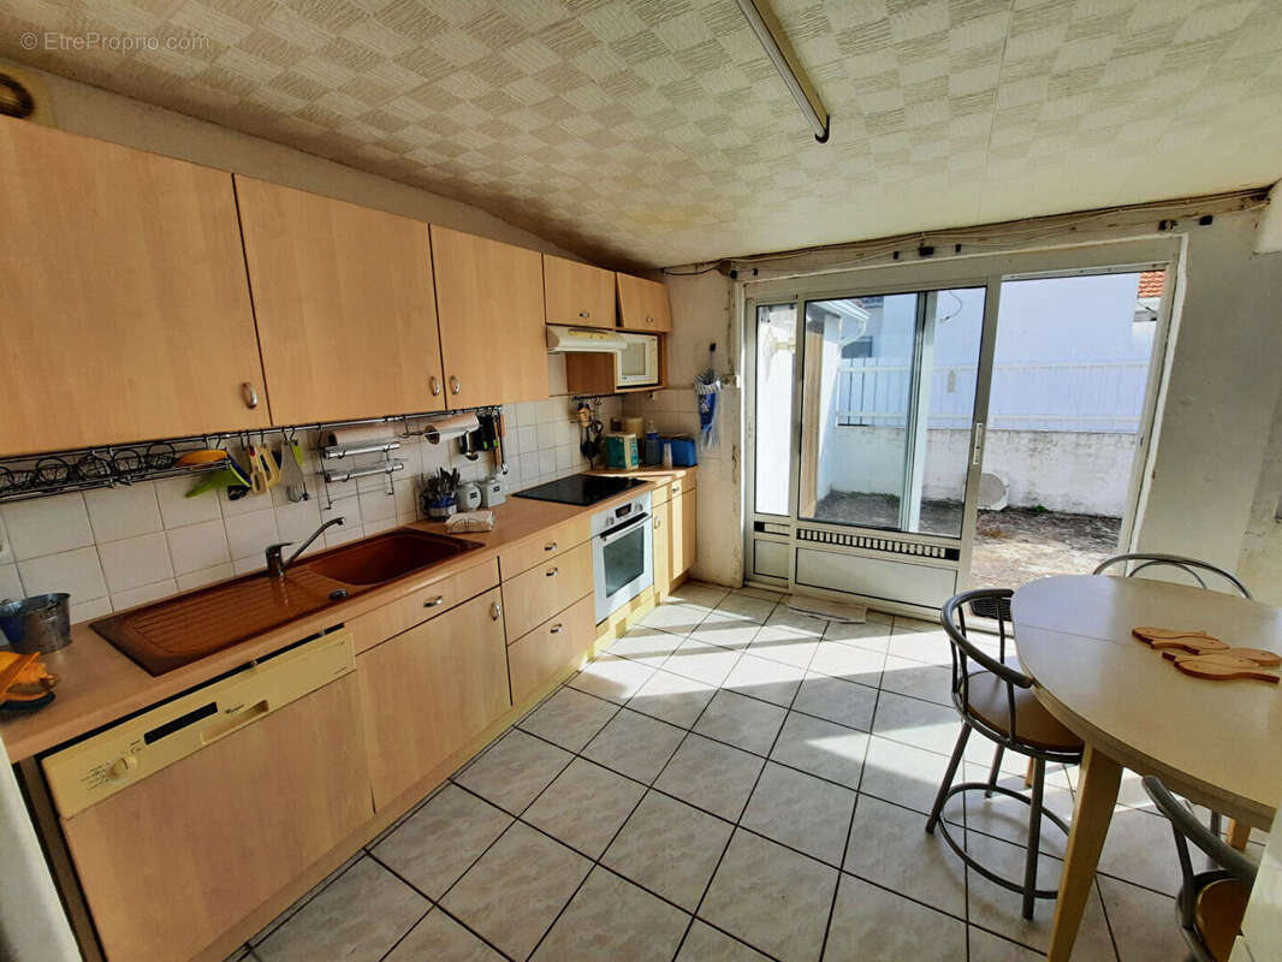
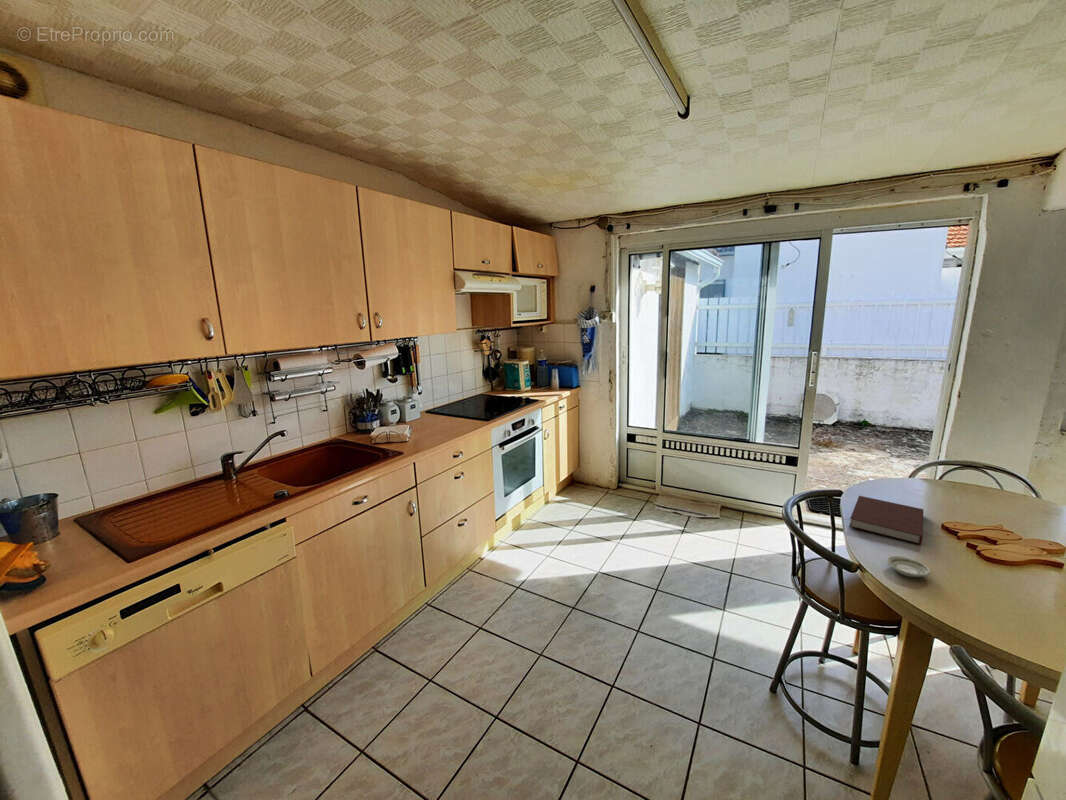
+ saucer (907, 568)
+ notebook (887, 517)
